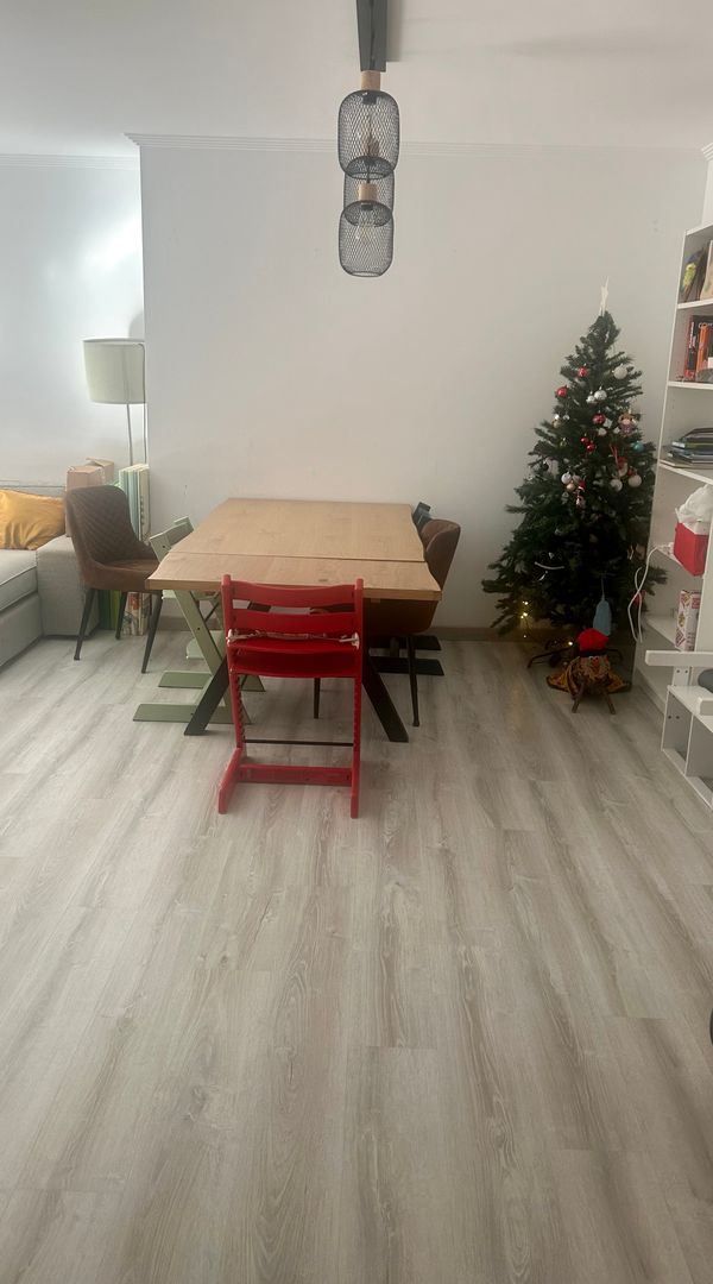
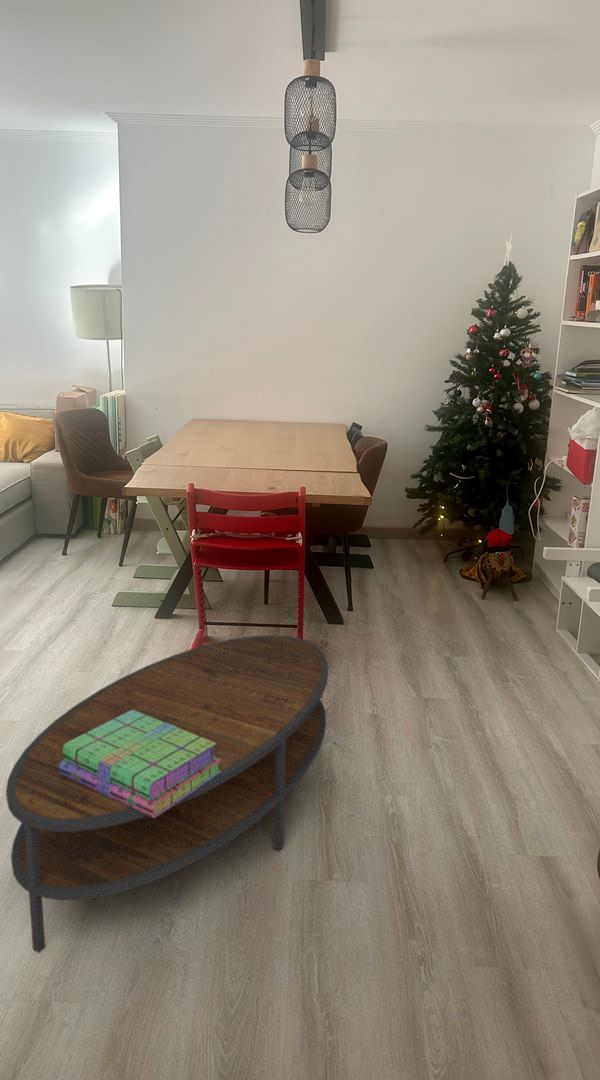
+ coffee table (213, 755)
+ stack of books (140, 758)
